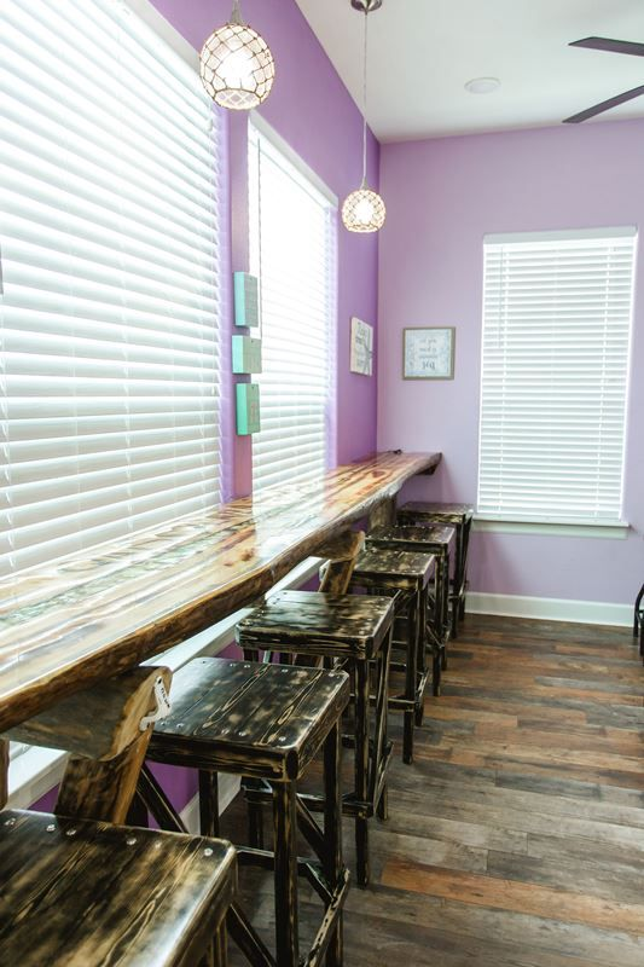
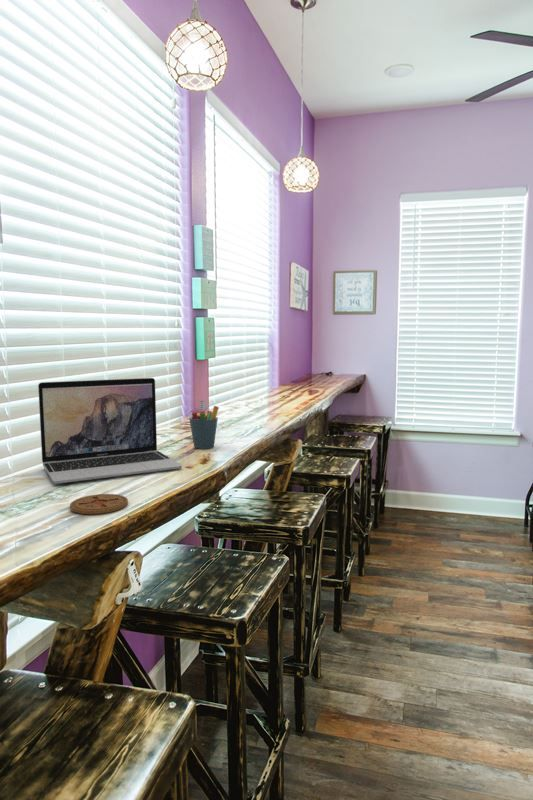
+ coaster (99, 503)
+ laptop (109, 425)
+ pen holder (204, 424)
